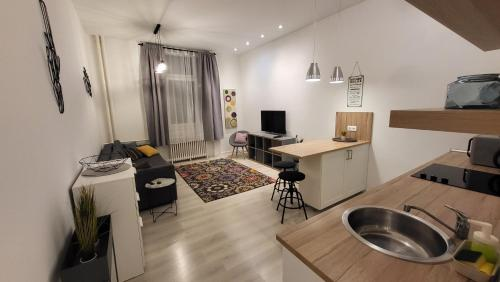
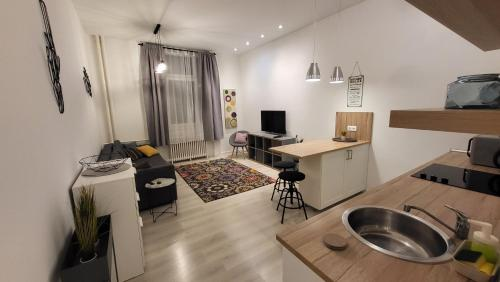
+ coaster (334, 240)
